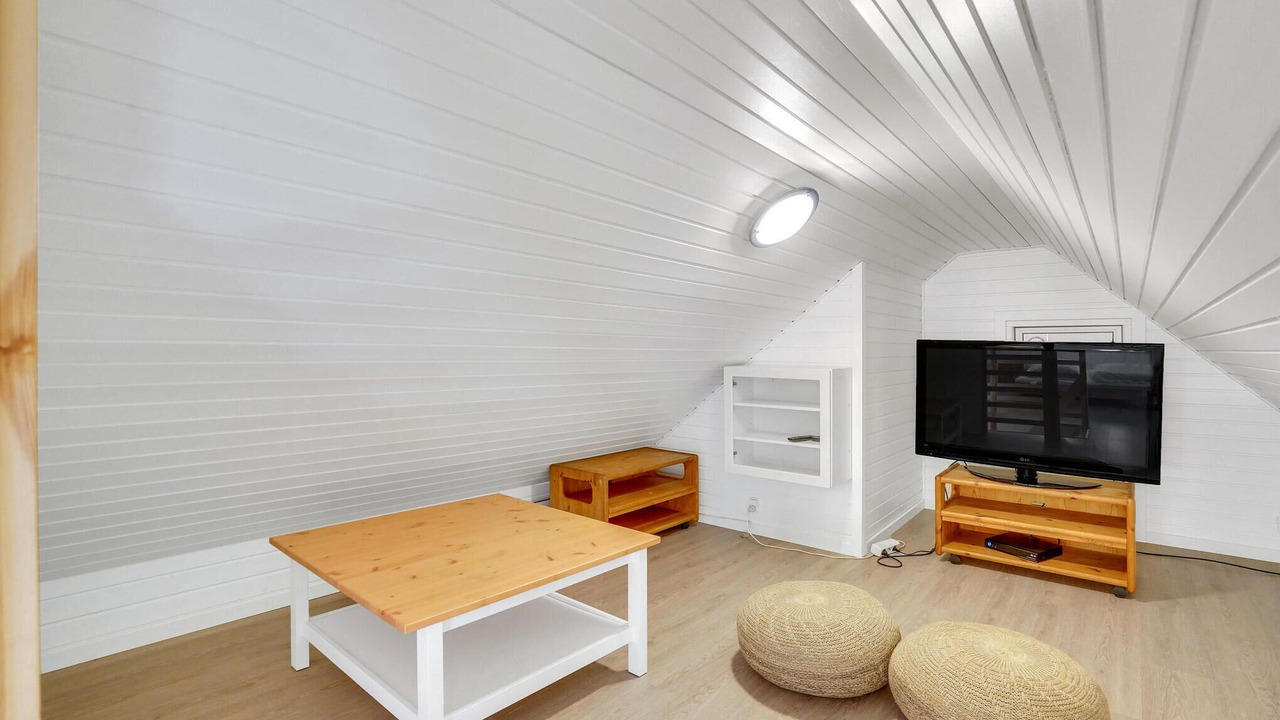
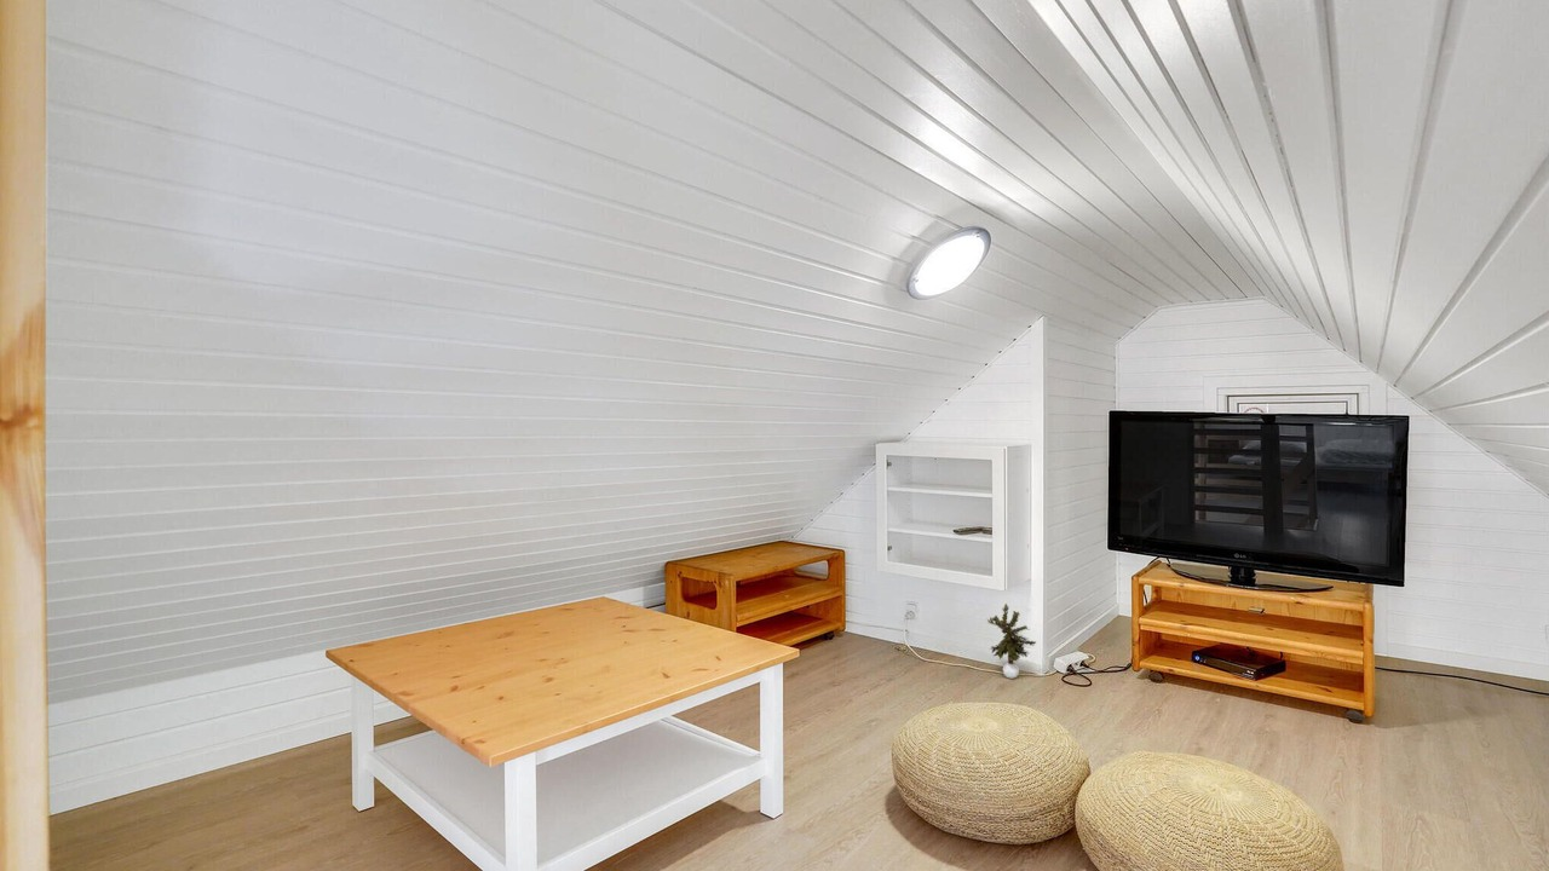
+ potted plant (1008, 641)
